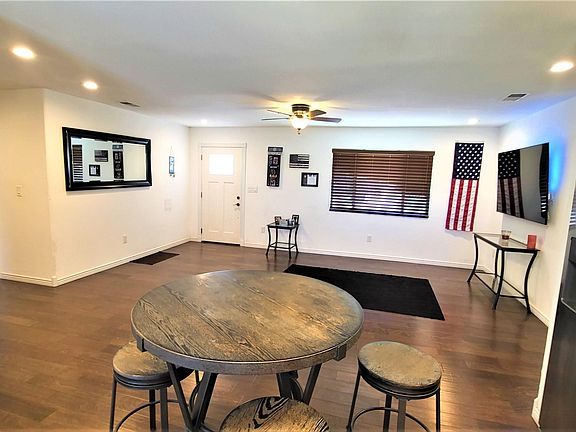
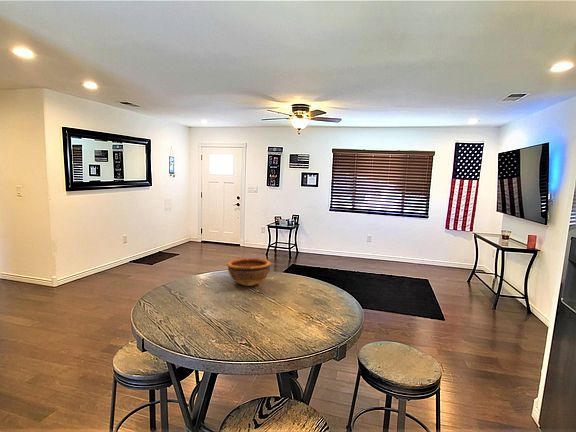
+ bowl (248, 272)
